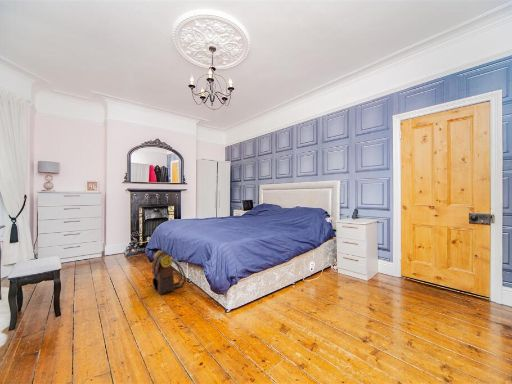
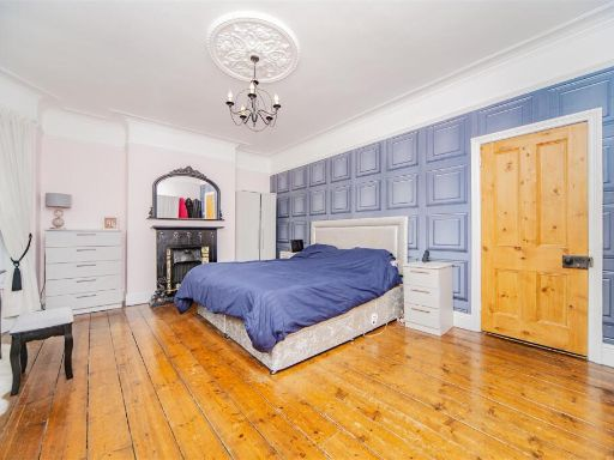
- backpack (168, 269)
